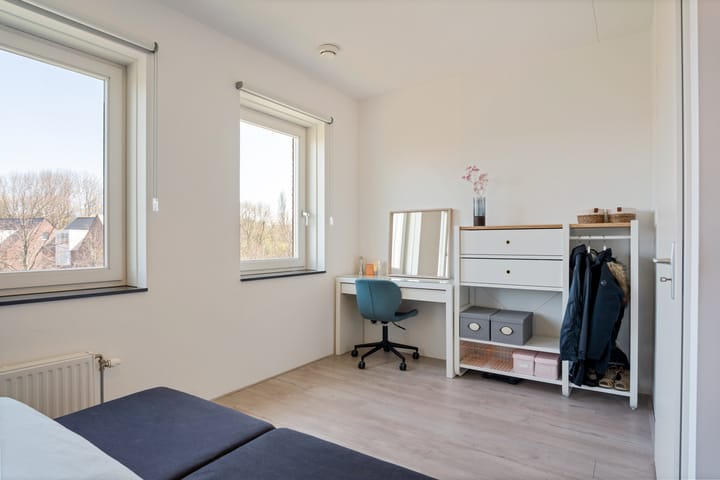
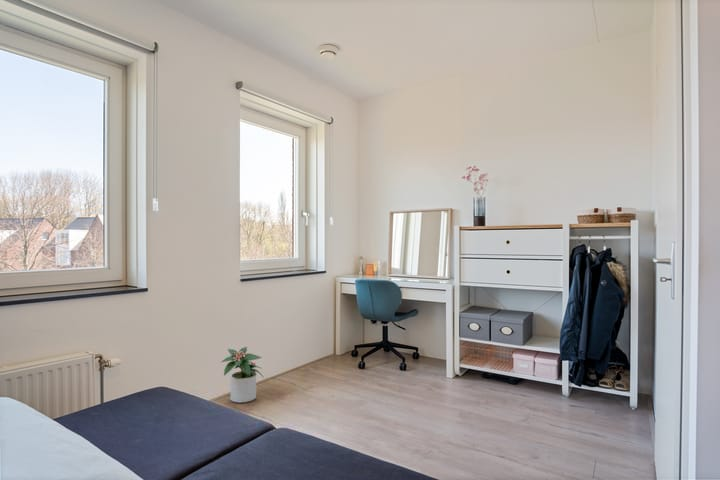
+ potted plant (241, 374)
